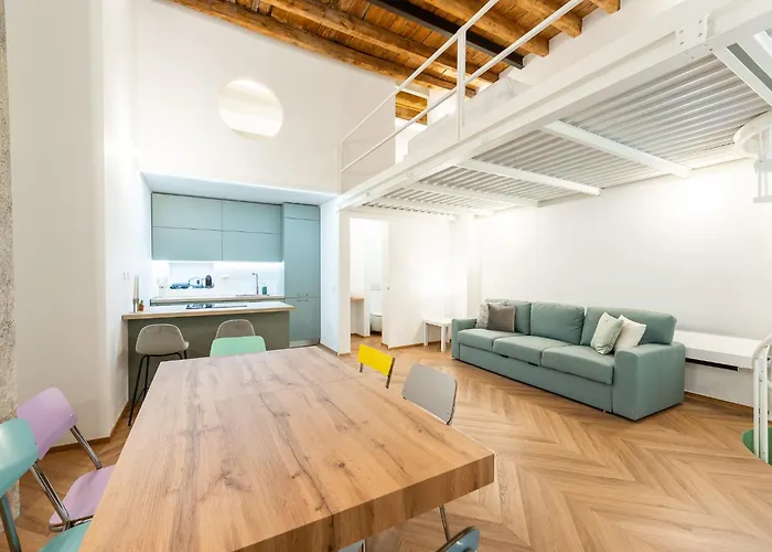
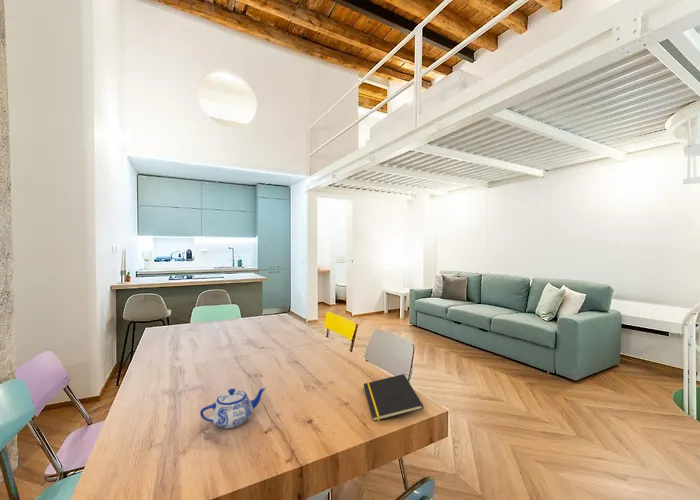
+ notepad (390, 395)
+ teapot (235, 404)
